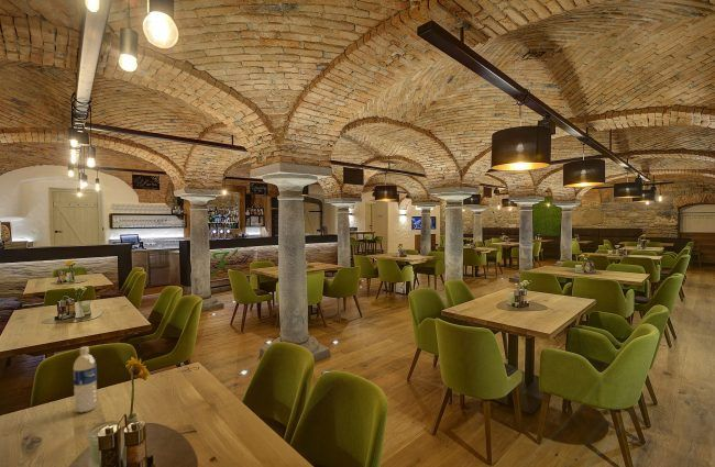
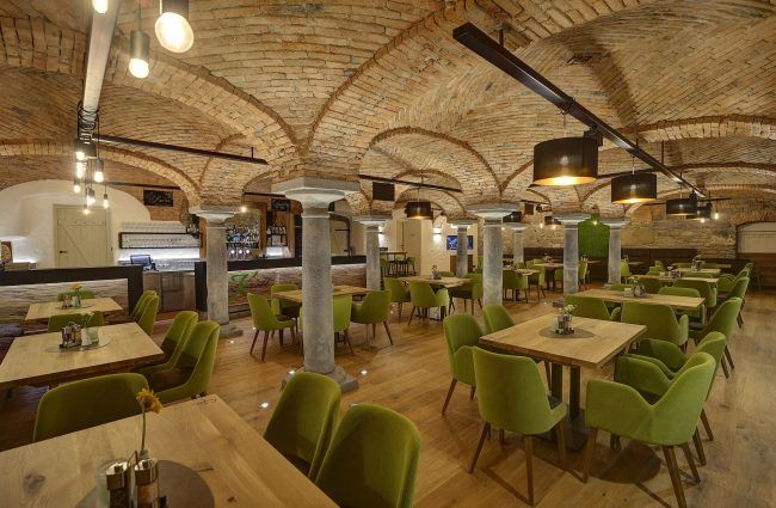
- water bottle (85, 378)
